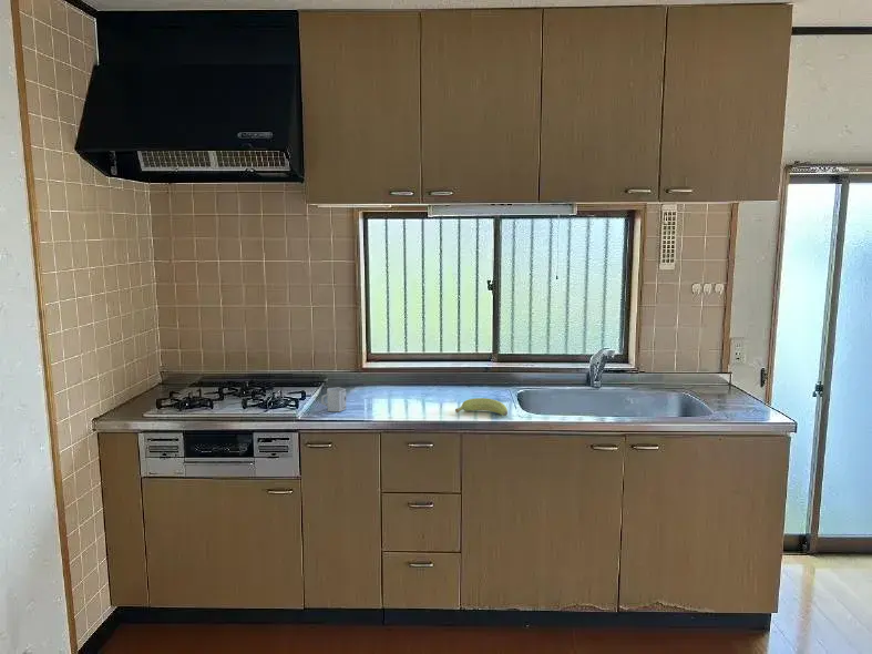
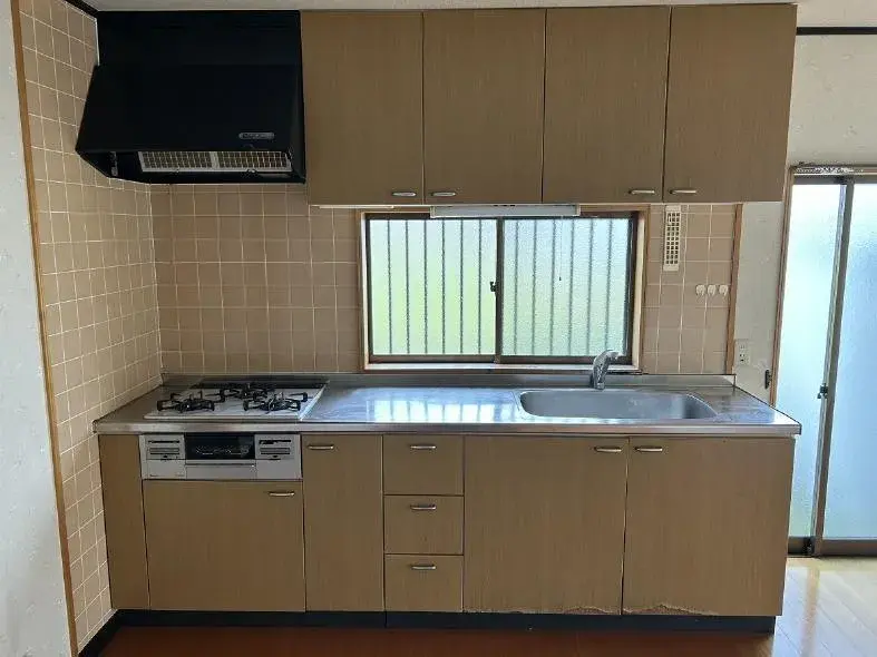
- banana (480, 407)
- cup (334, 399)
